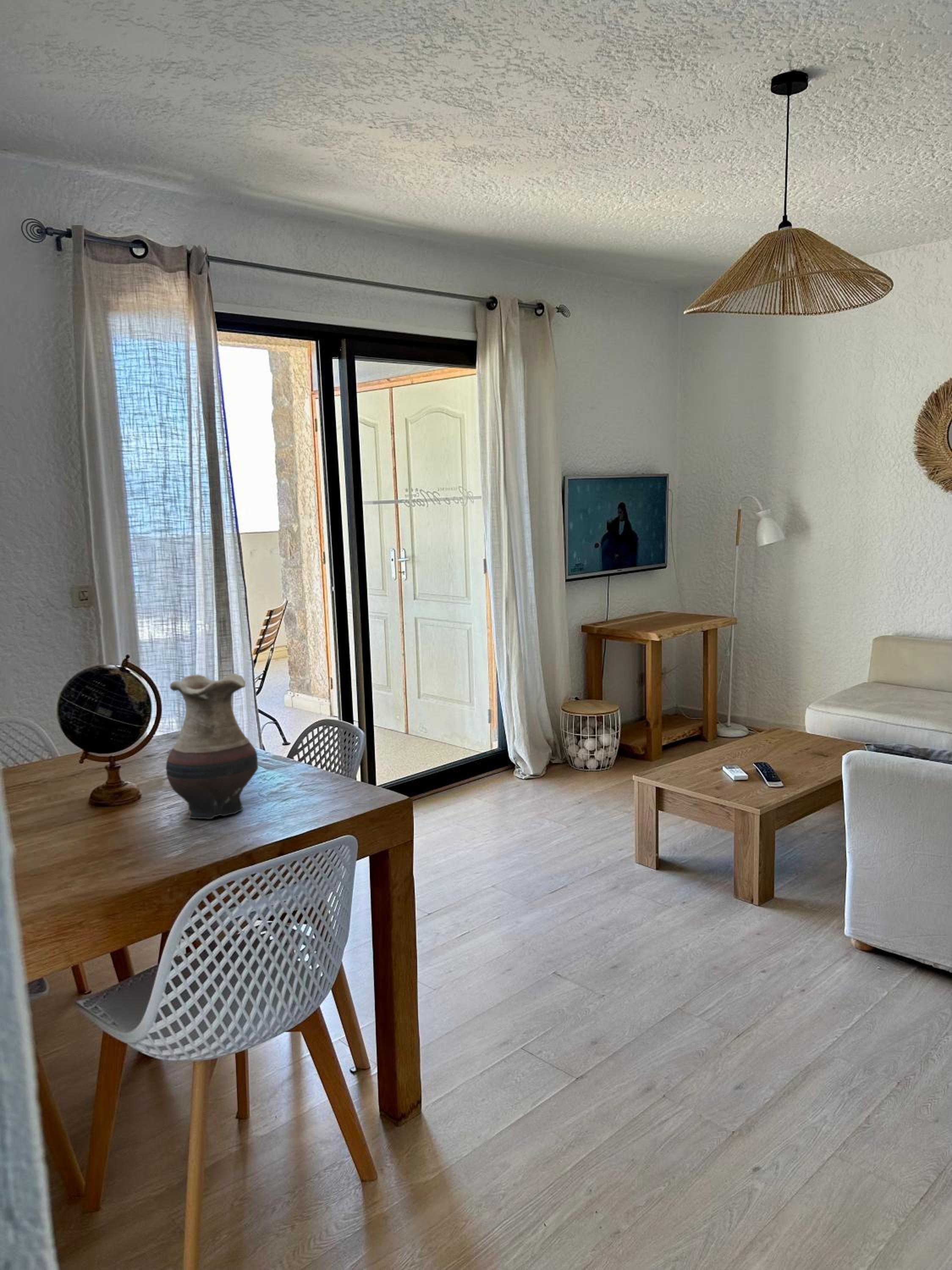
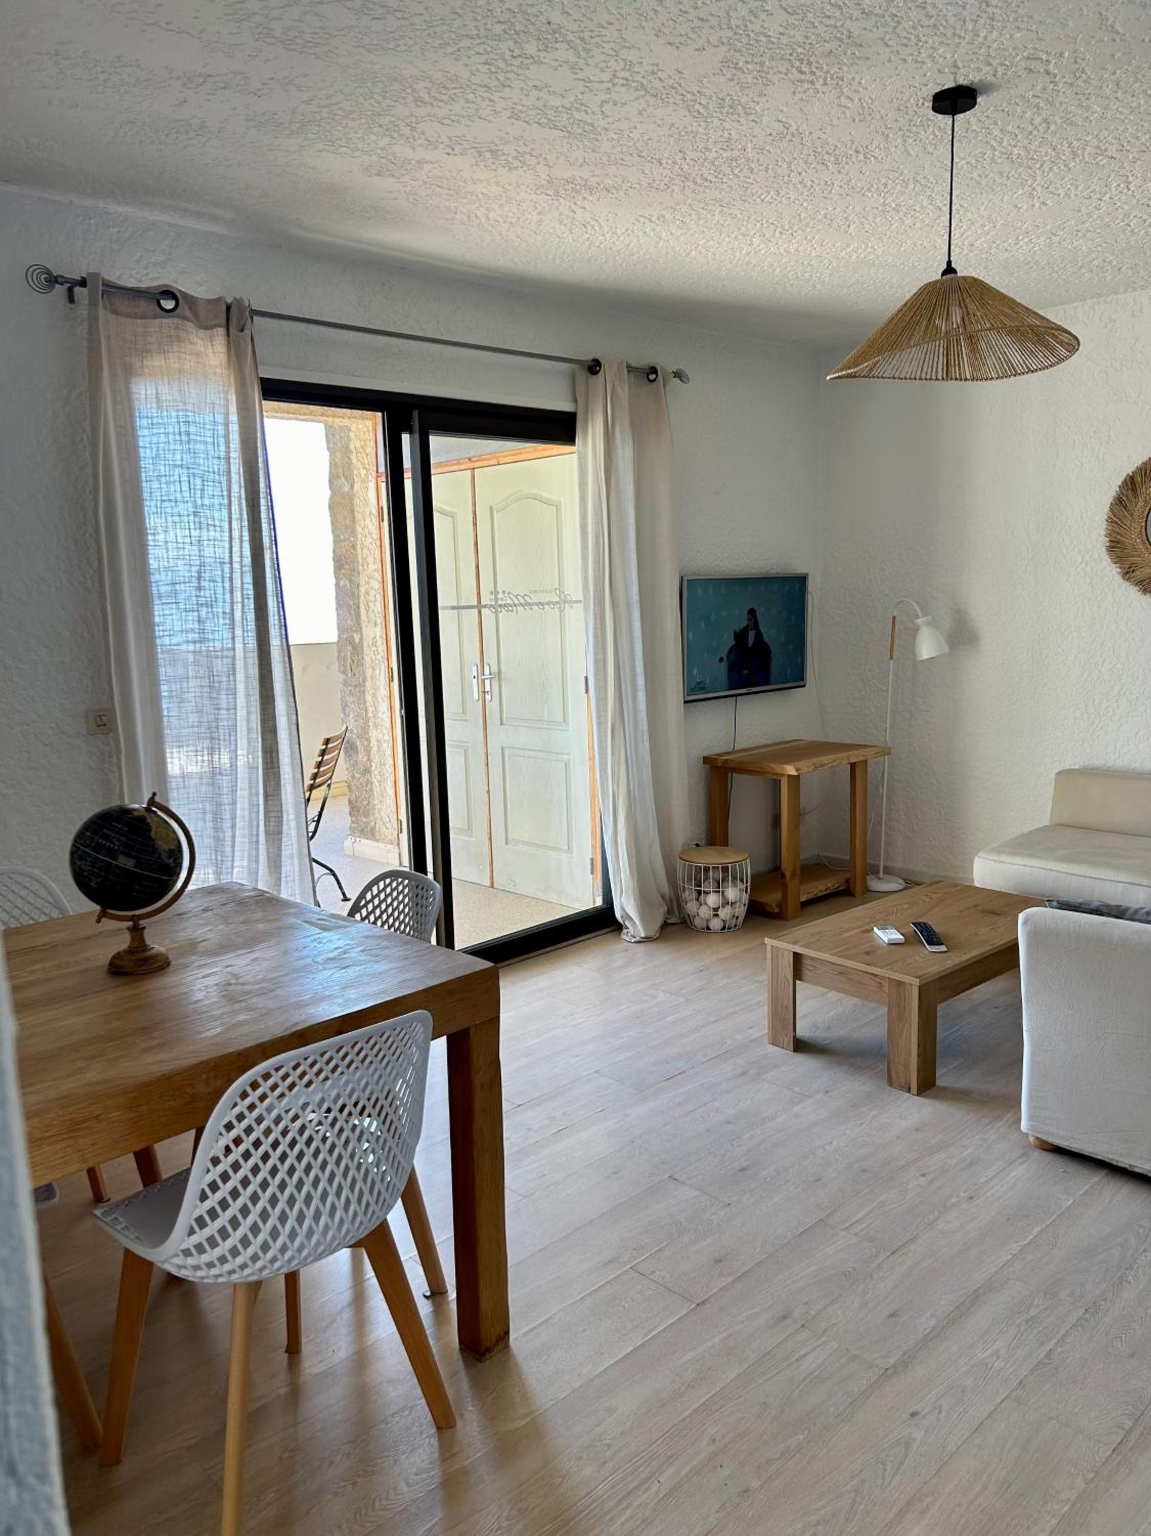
- vase (211, 744)
